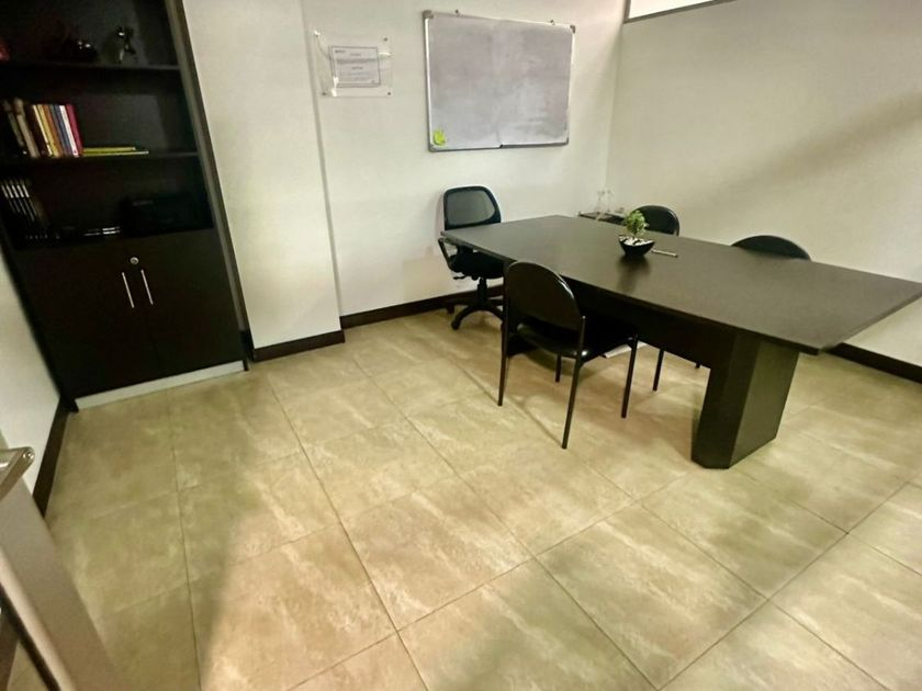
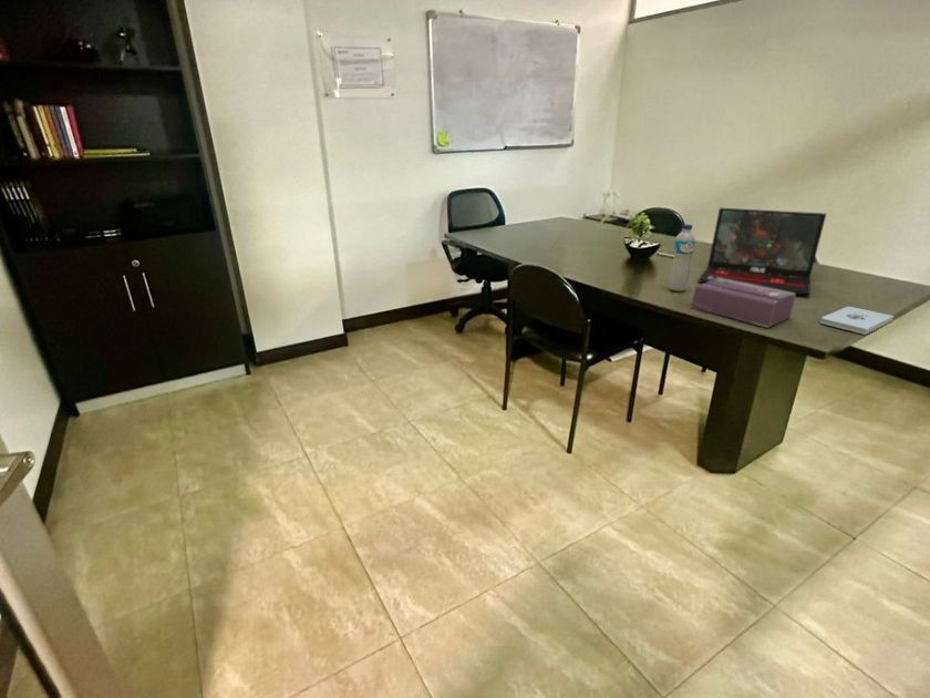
+ laptop (761, 248)
+ notepad (856, 319)
+ tissue box (741, 300)
+ water bottle (682, 258)
